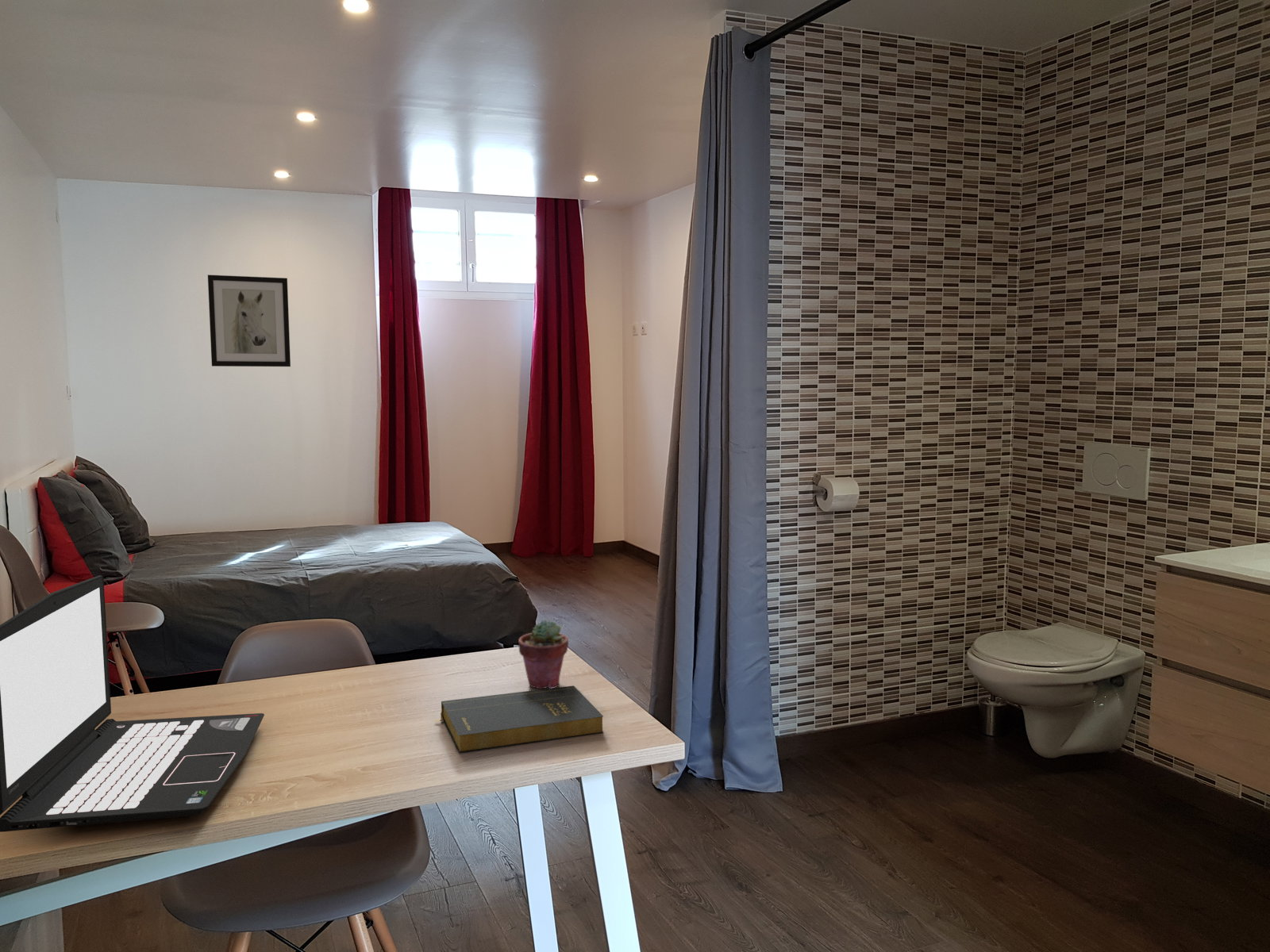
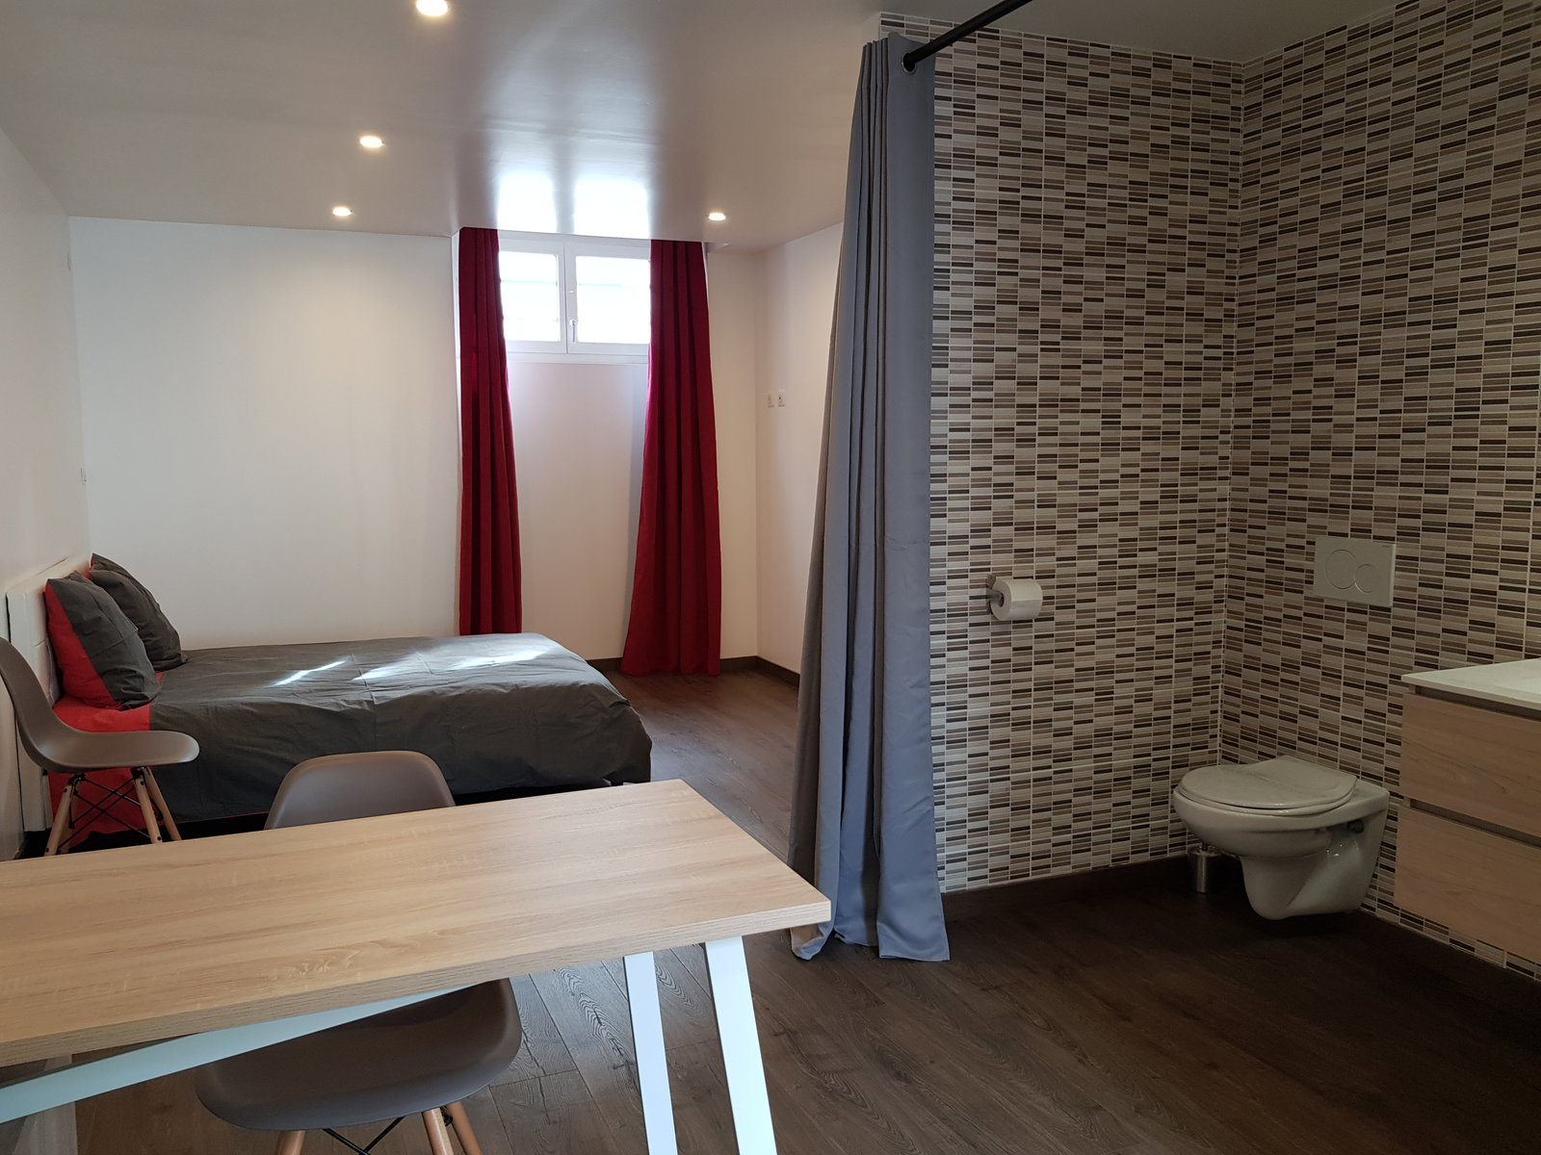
- book (516, 716)
- potted succulent (544, 651)
- laptop (155, 719)
- wall art (249, 321)
